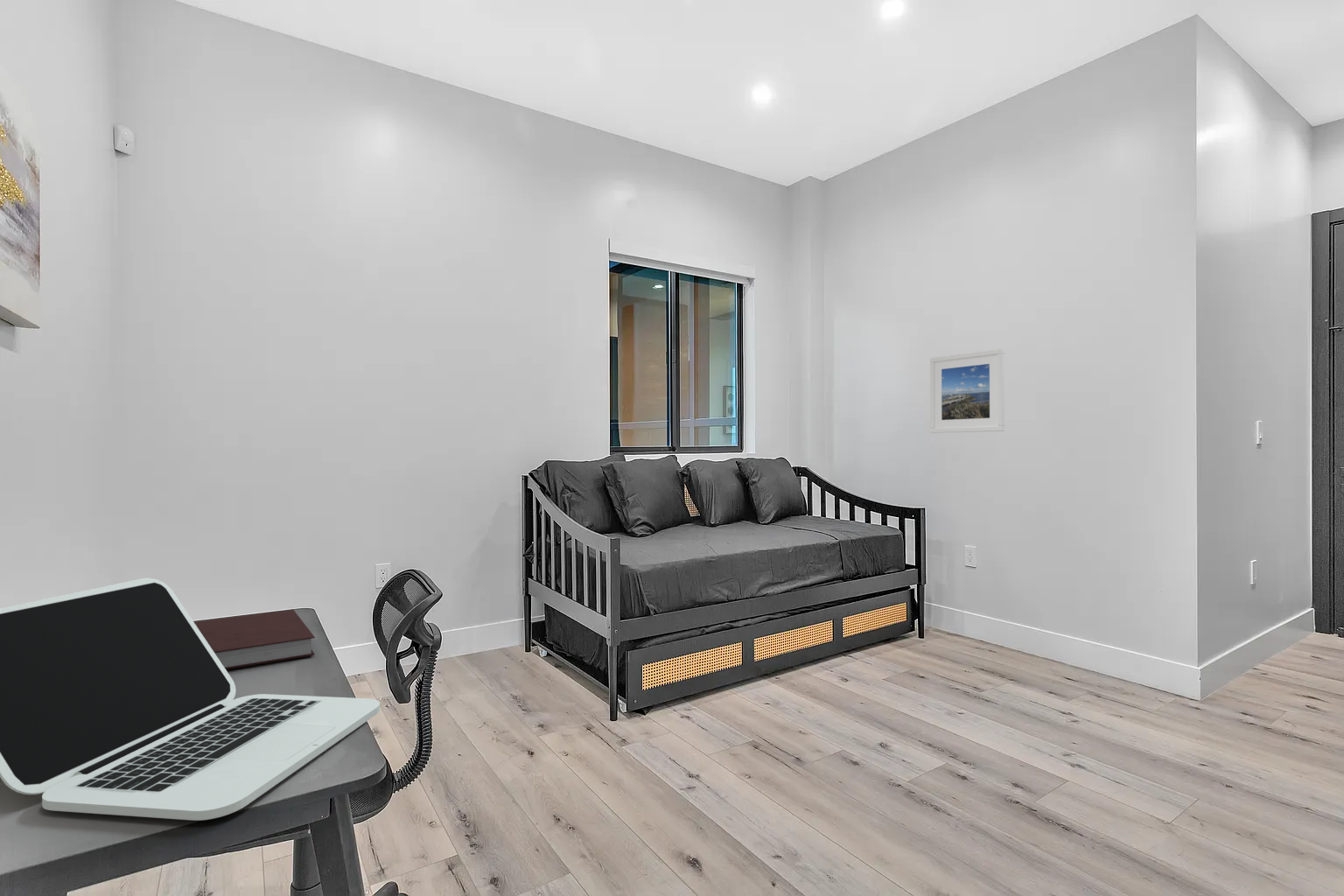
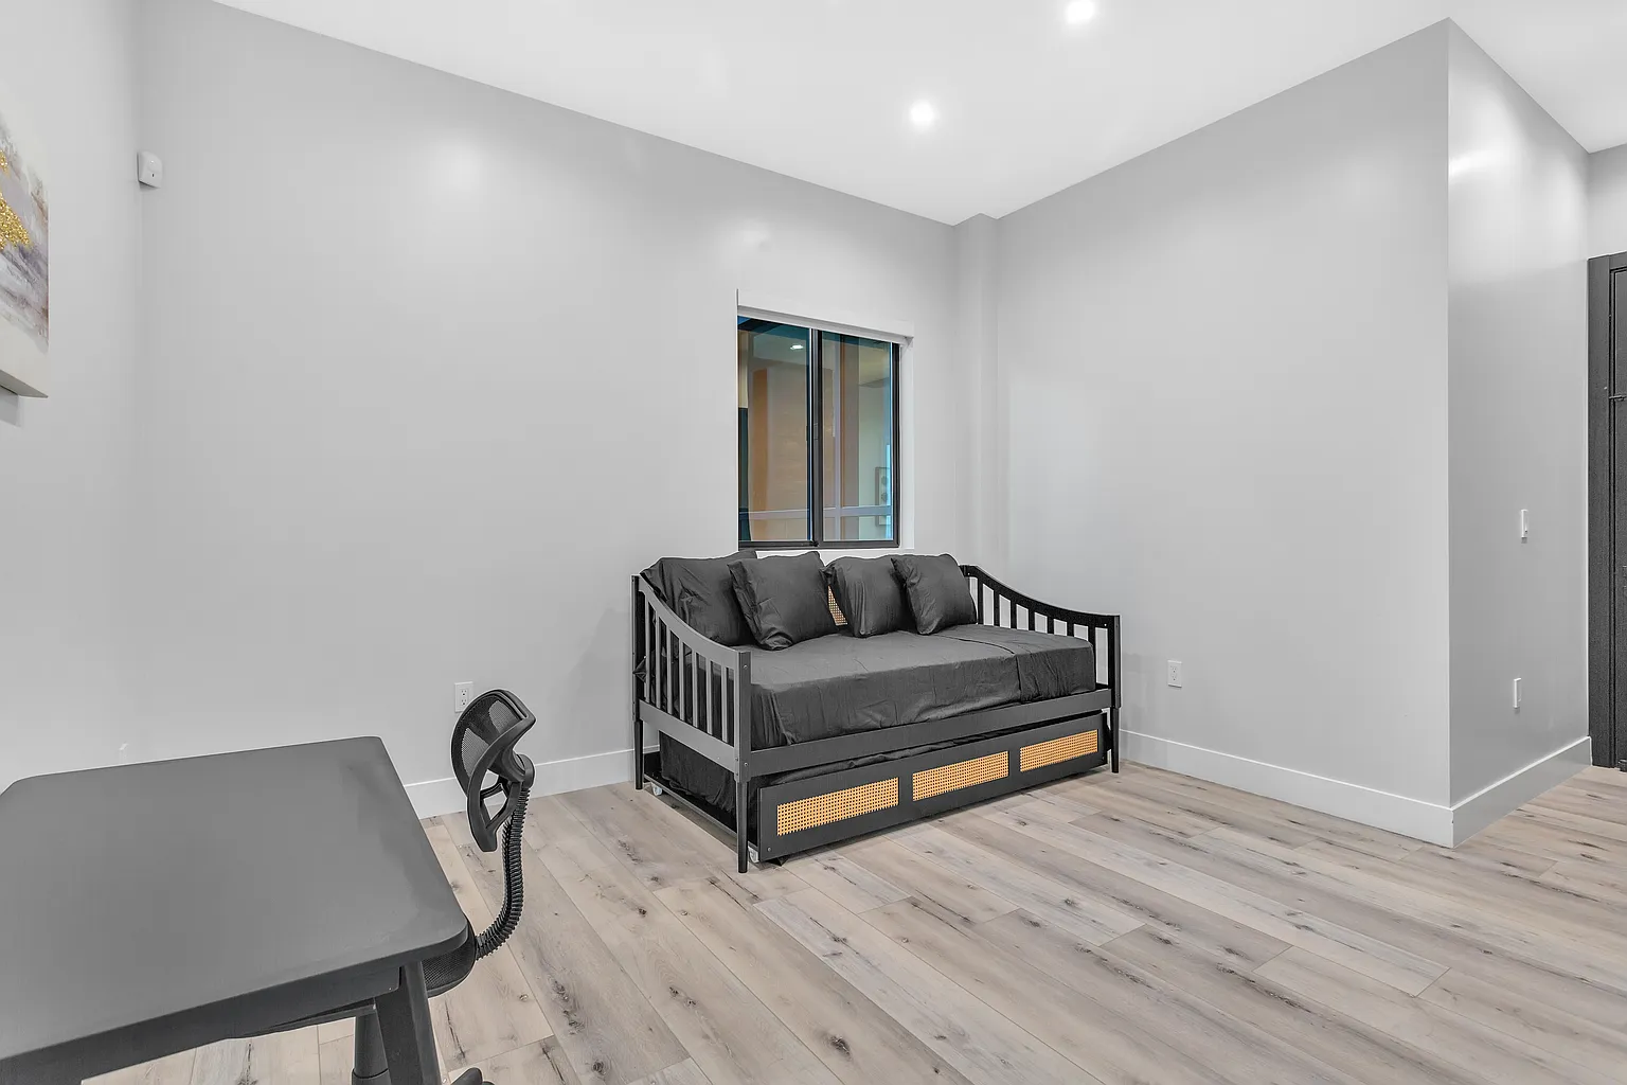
- notebook (242, 639)
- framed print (965, 392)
- laptop (185, 673)
